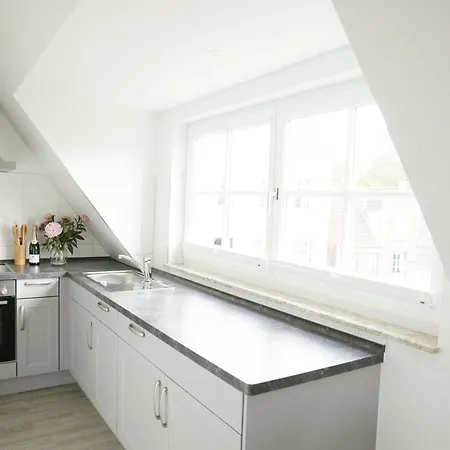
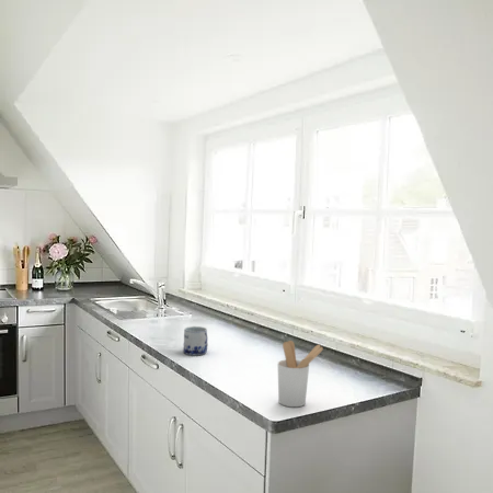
+ utensil holder (300, 372)
+ mug (194, 340)
